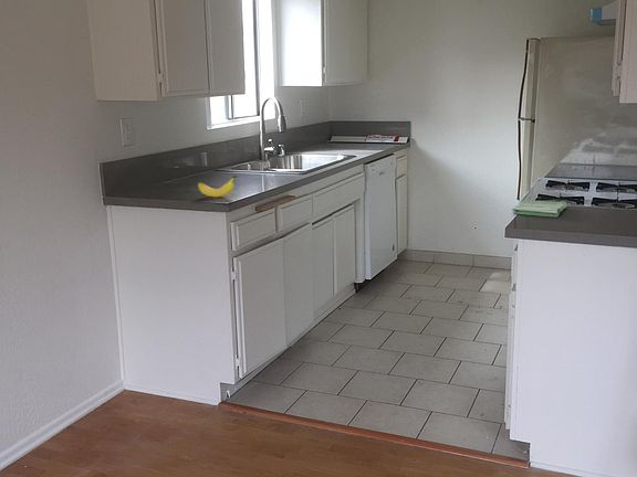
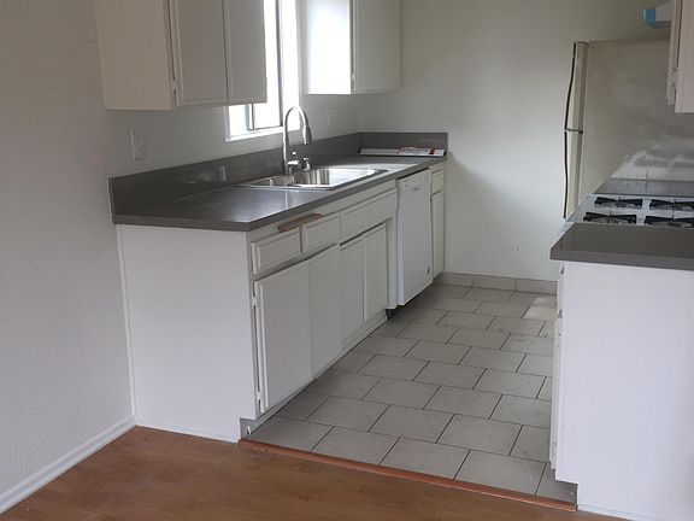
- dish towel (539, 206)
- banana (217, 189)
